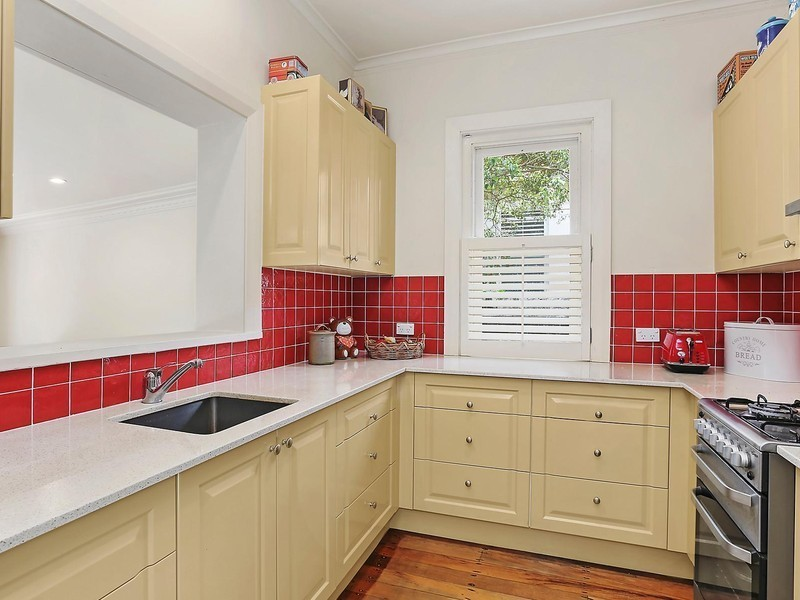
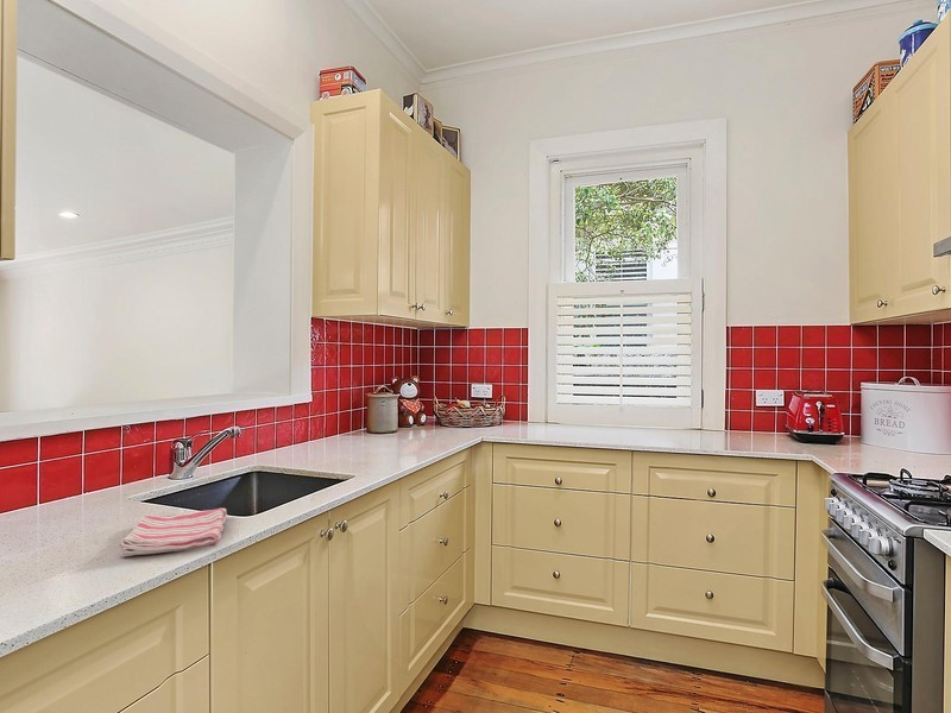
+ dish towel (178, 526)
